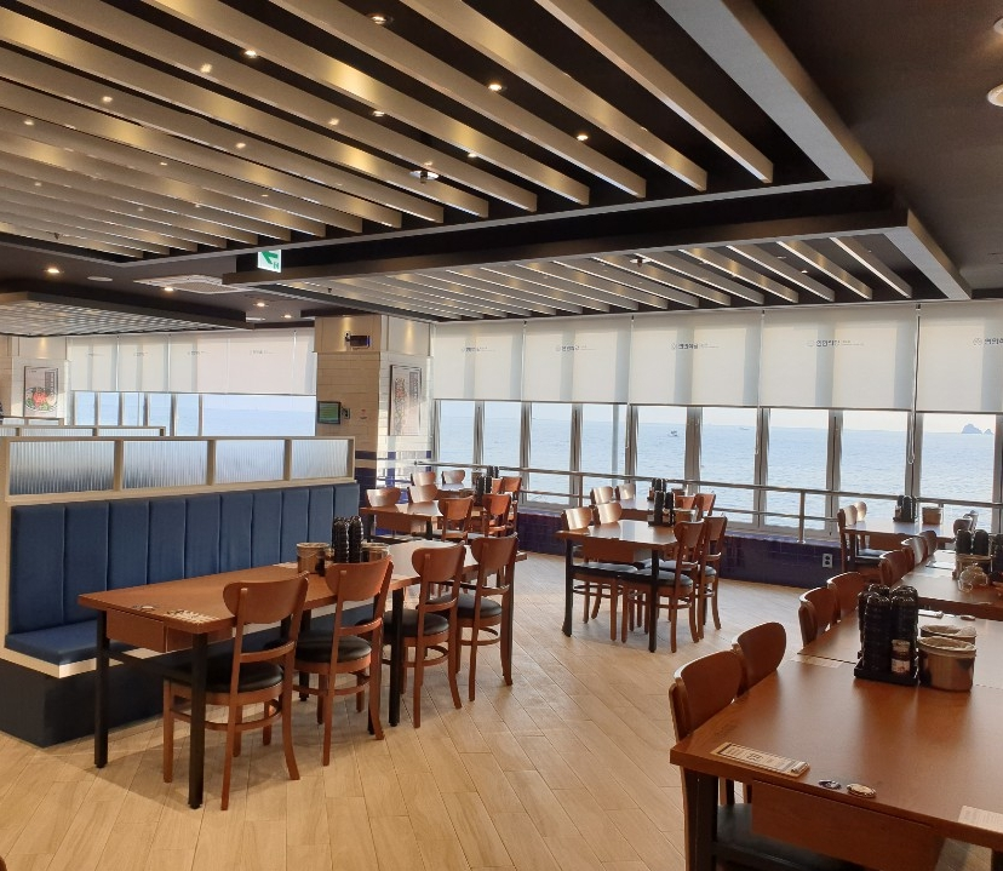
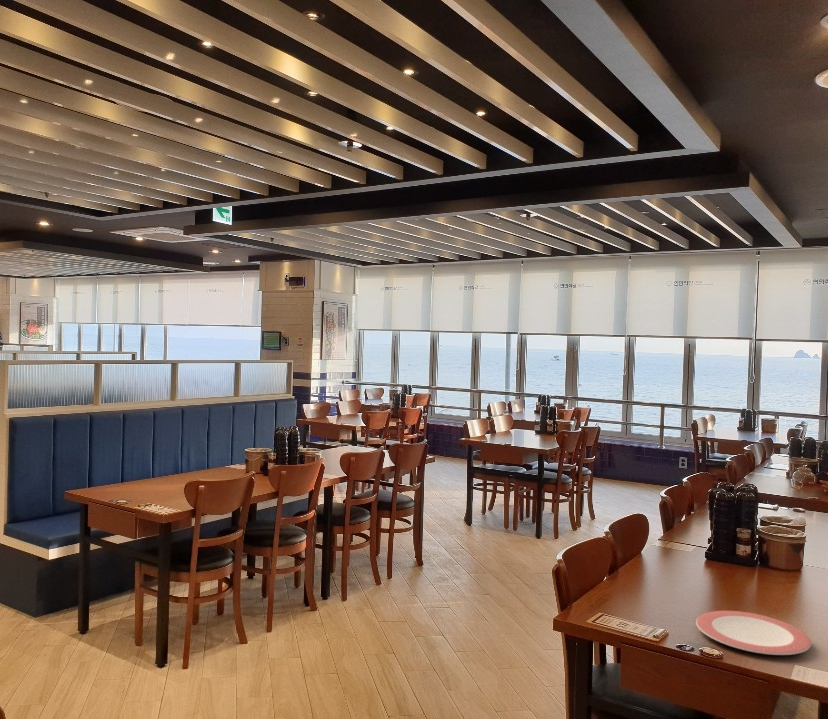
+ plate (751, 633)
